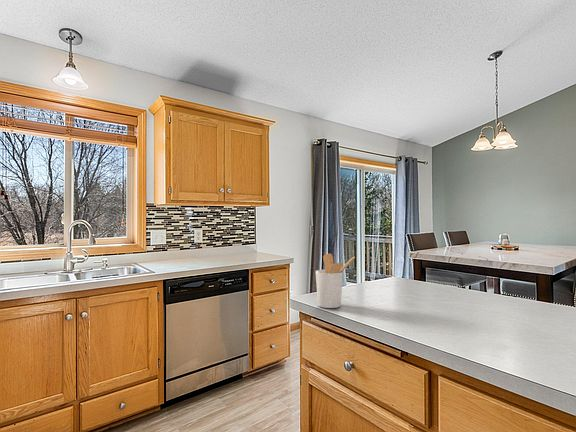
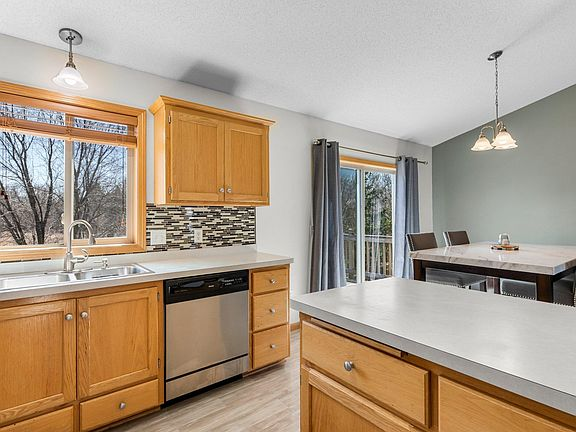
- utensil holder (336, 279)
